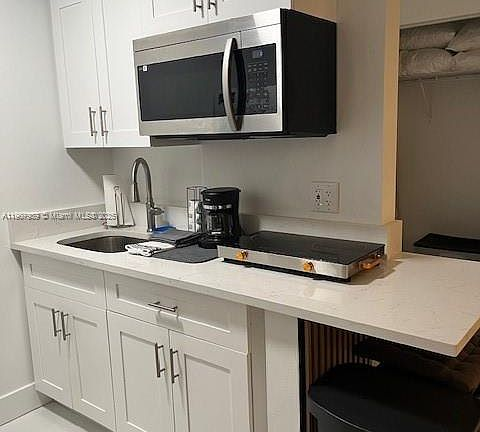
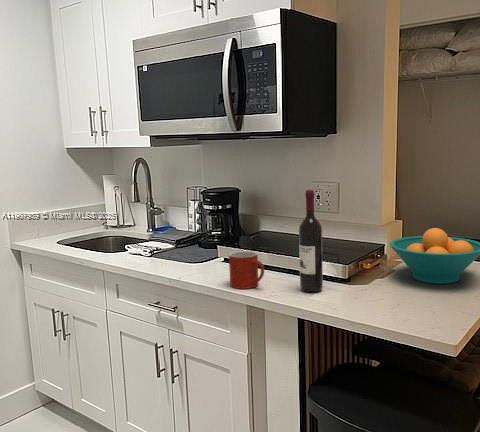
+ fruit bowl (436, 253)
+ mug (248, 270)
+ wine bottle (310, 240)
